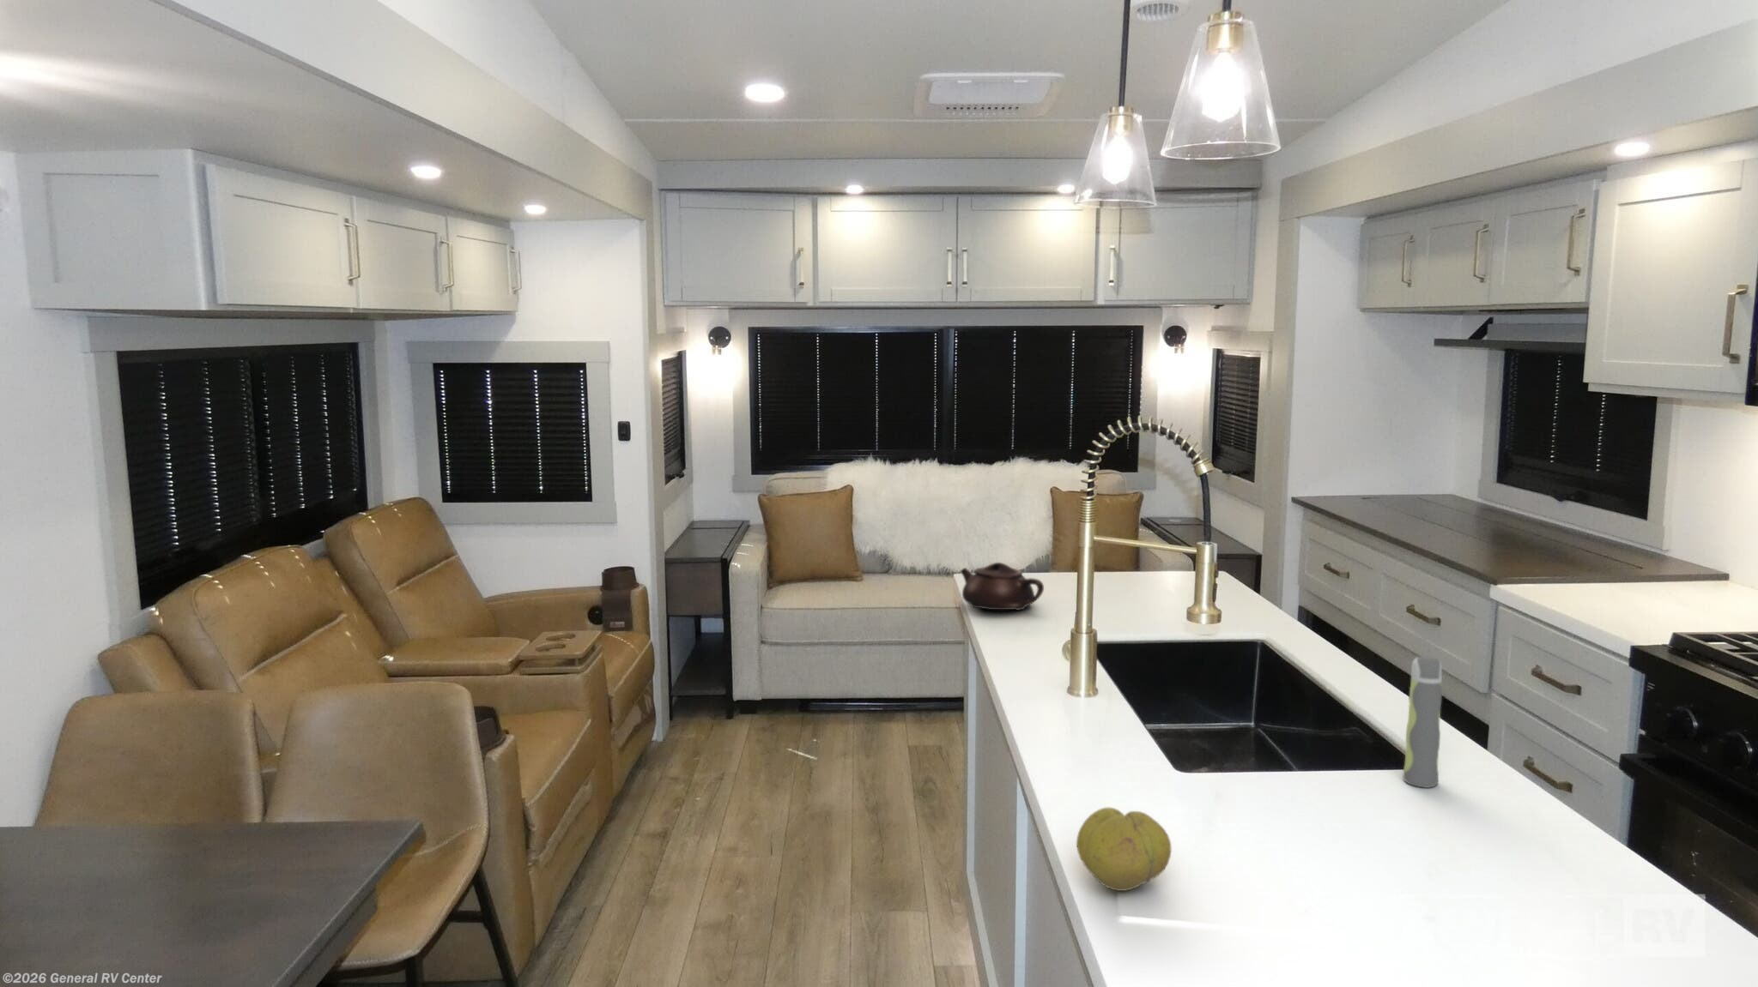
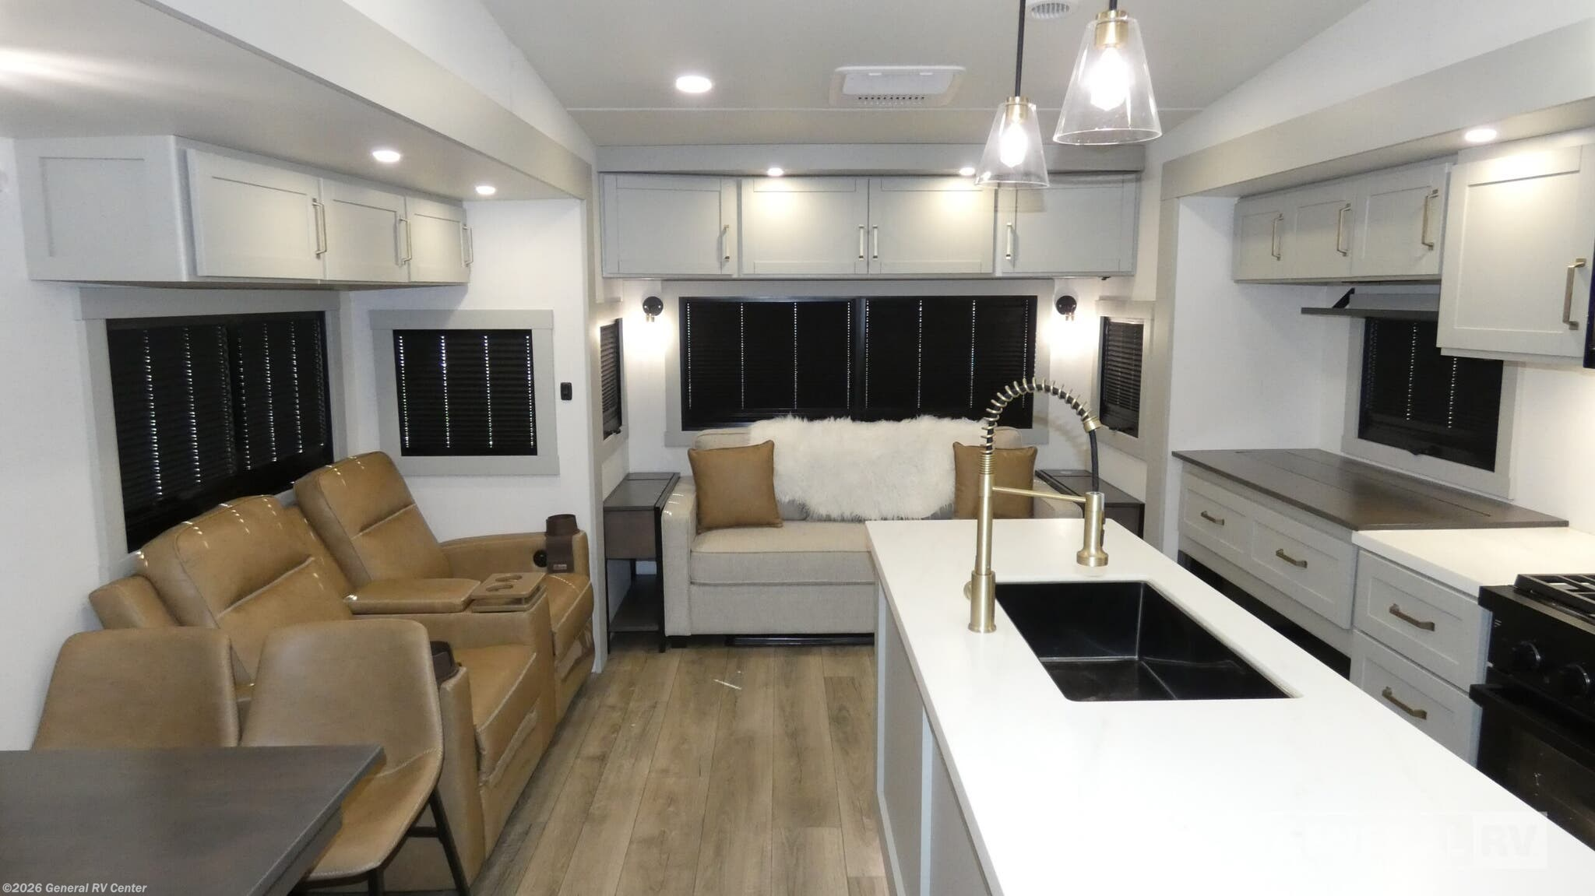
- teapot (999, 585)
- spray bottle (1424, 720)
- fruit (1122, 849)
